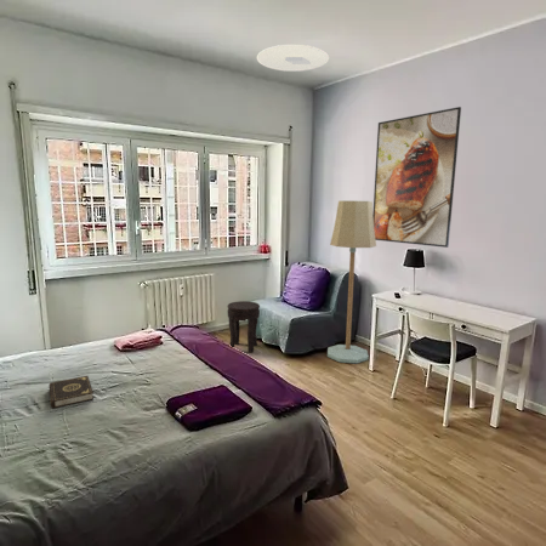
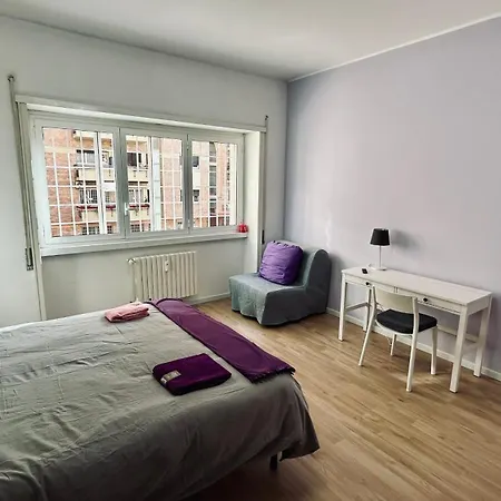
- book (70, 391)
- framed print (410, 181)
- ceiling light (292, 55)
- side table (248, 326)
- floor lamp (351, 280)
